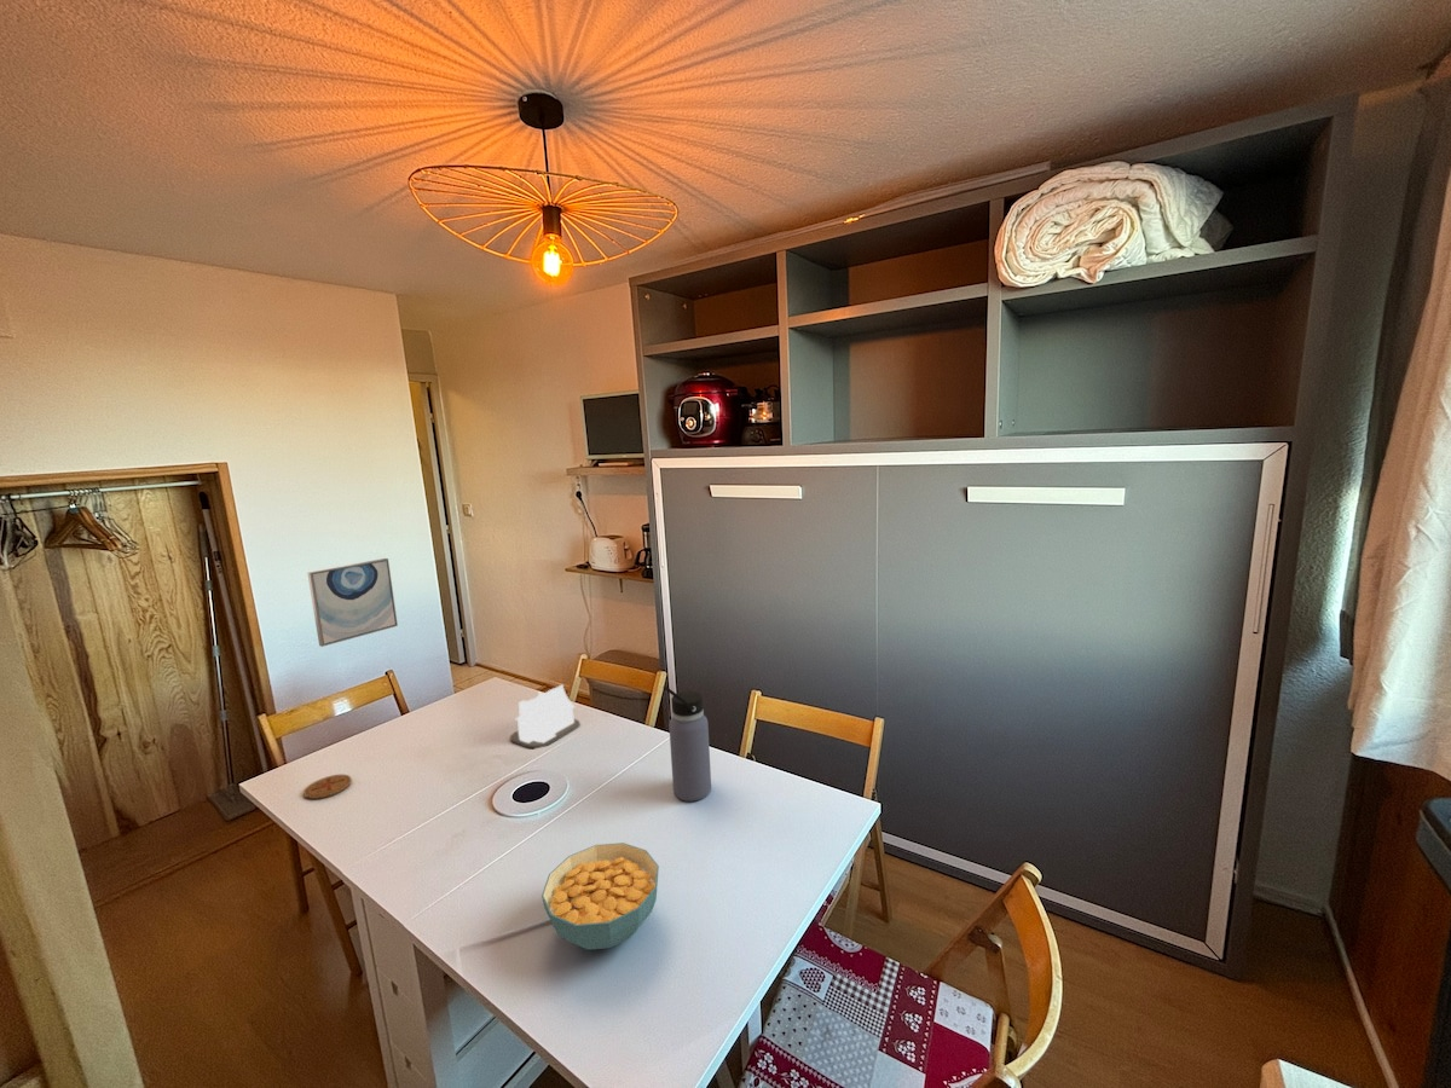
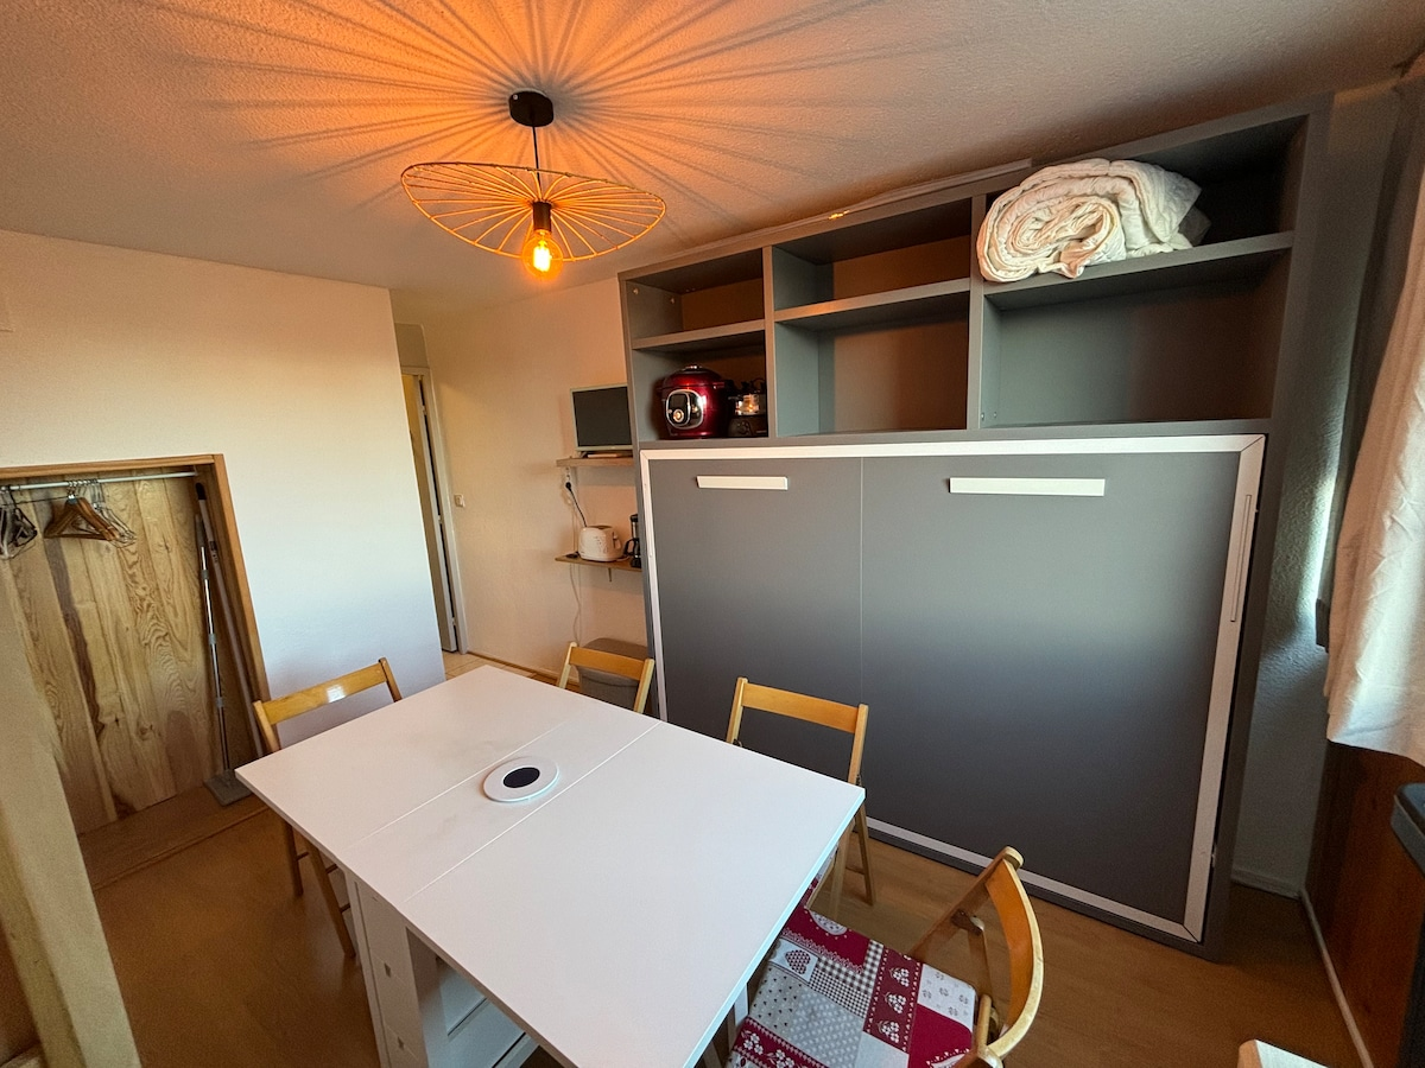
- coaster (328, 786)
- water bottle (687, 737)
- cereal bowl (603, 904)
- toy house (543, 712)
- wall art (354, 600)
